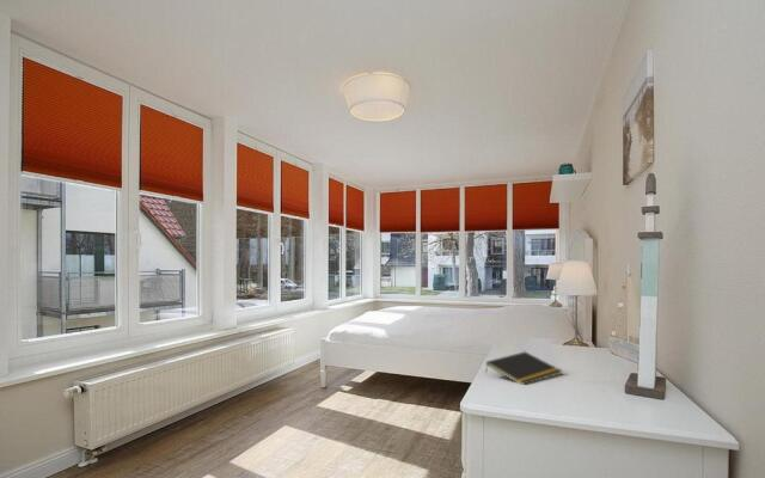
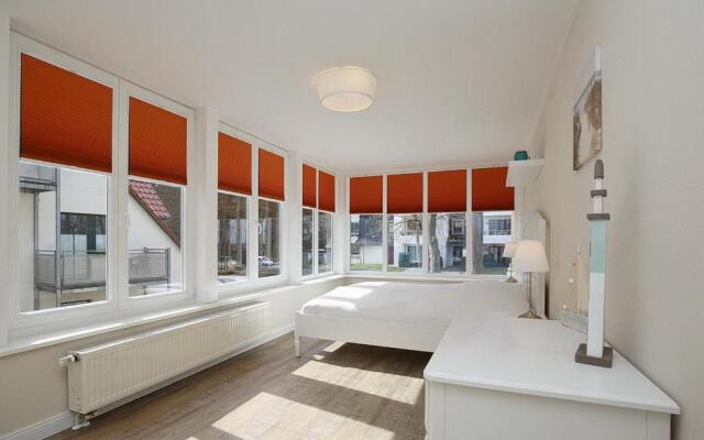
- notepad (524, 367)
